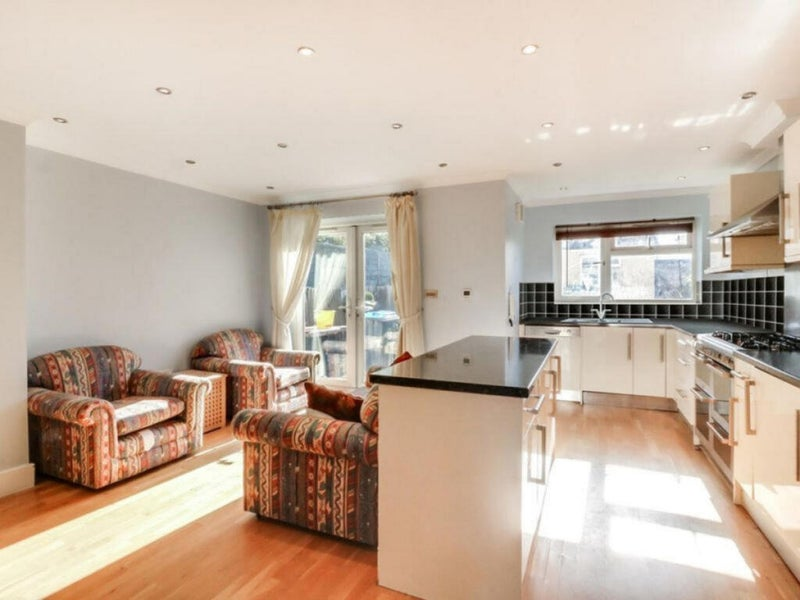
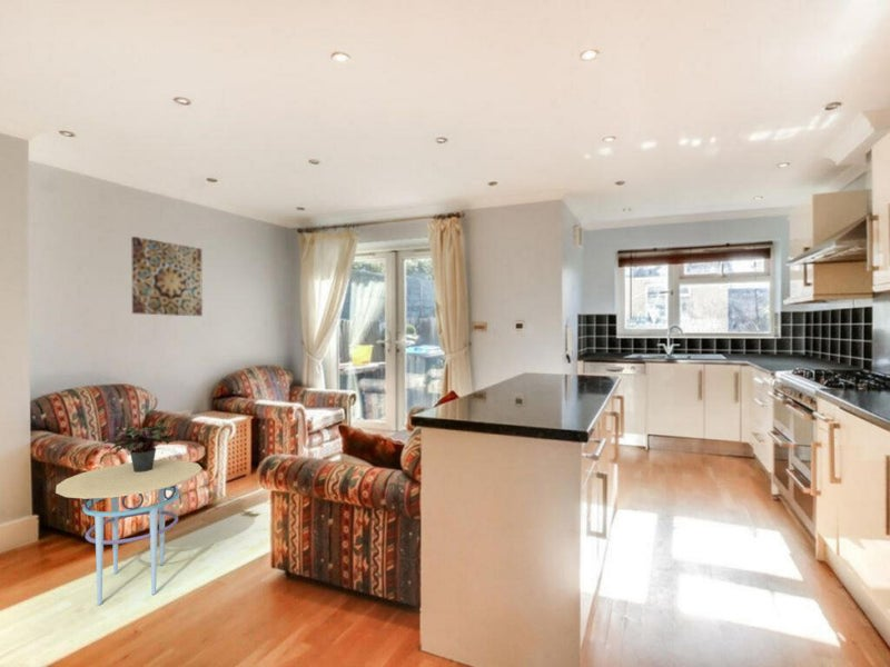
+ wall art (168, 279)
+ potted plant (141, 447)
+ side table (135, 537)
